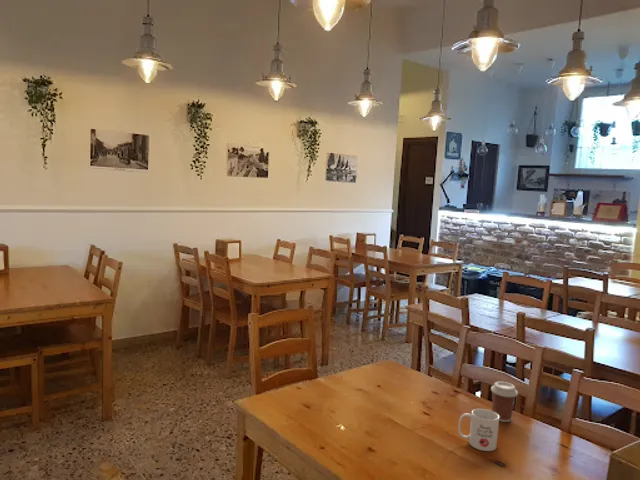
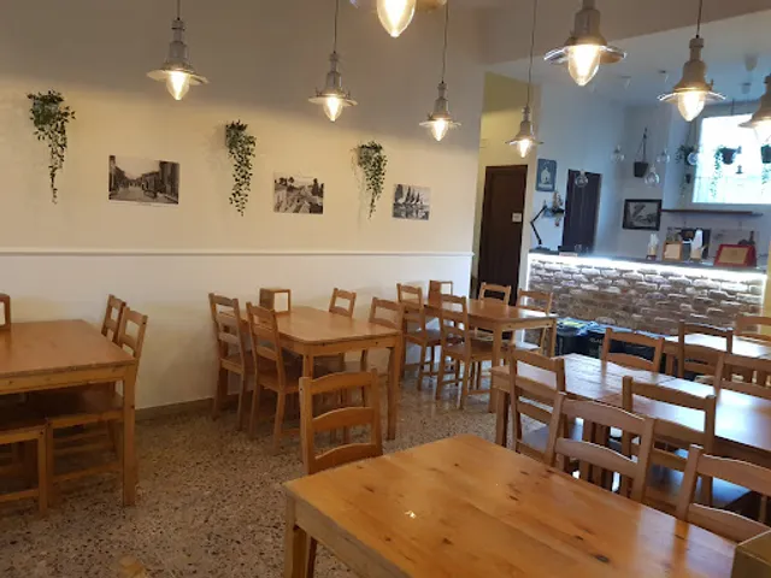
- coffee cup (503, 401)
- mug (477, 428)
